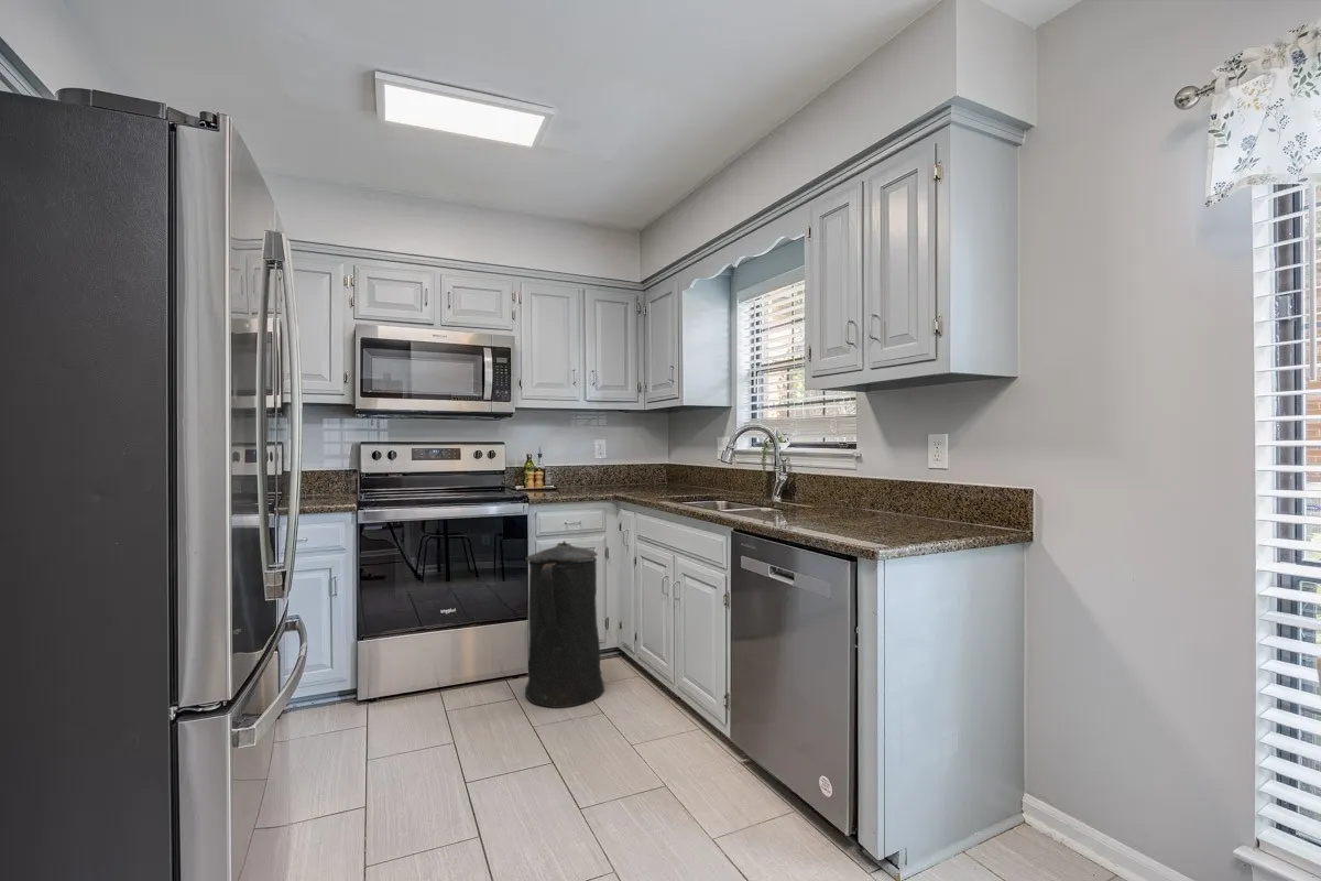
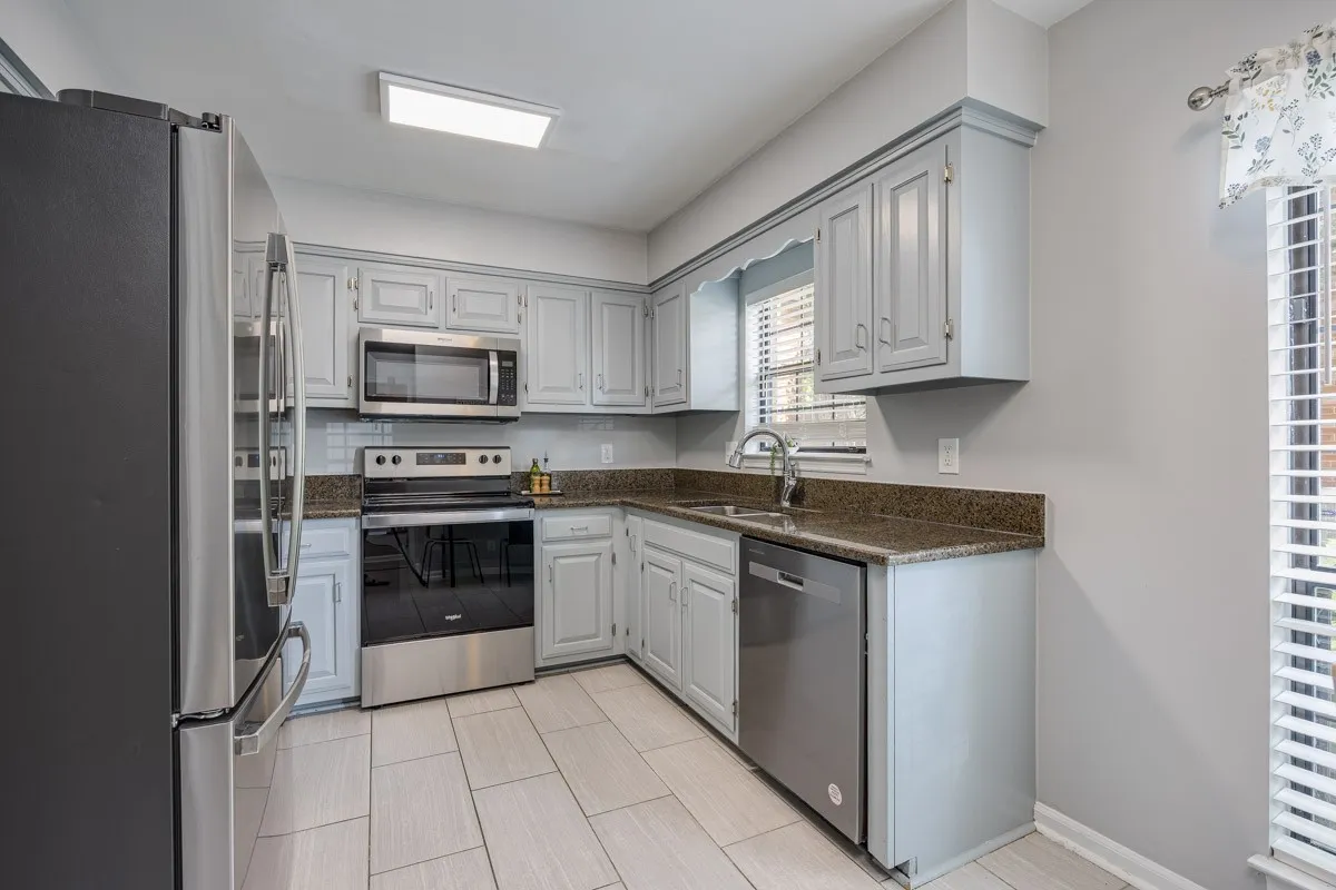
- trash can (565, 618)
